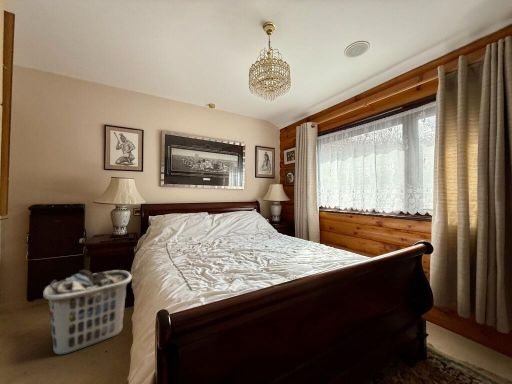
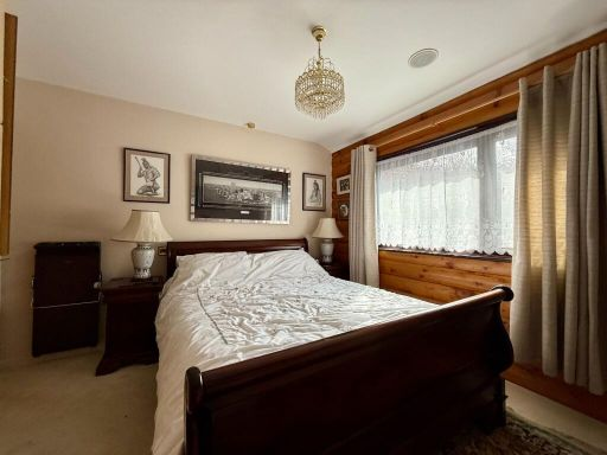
- clothes hamper (91, 303)
